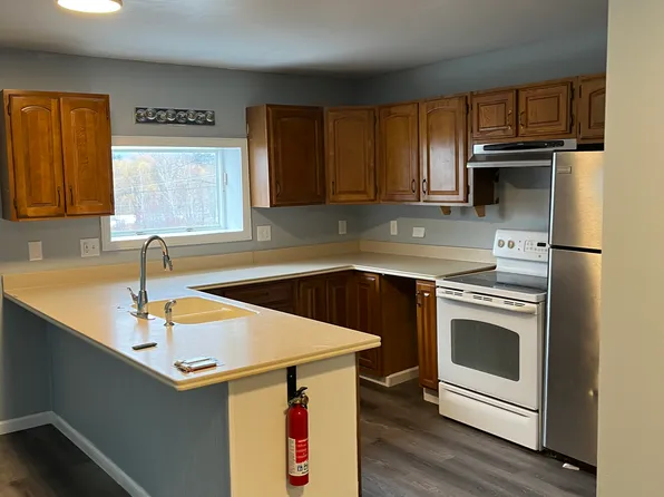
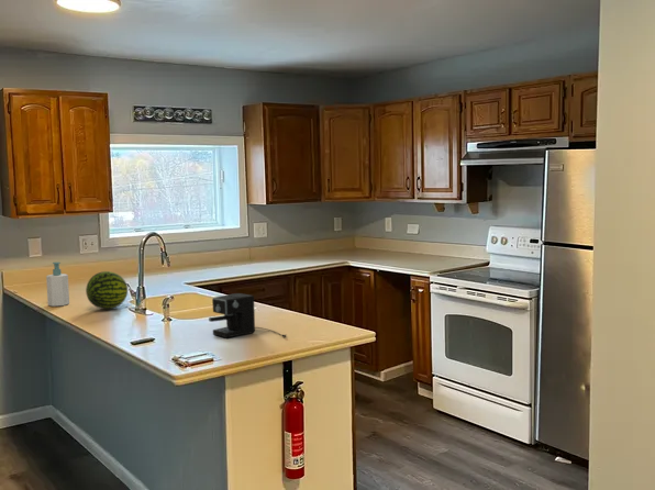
+ fruit (106, 290)
+ soap bottle (57, 283)
+ coffee maker (246, 316)
